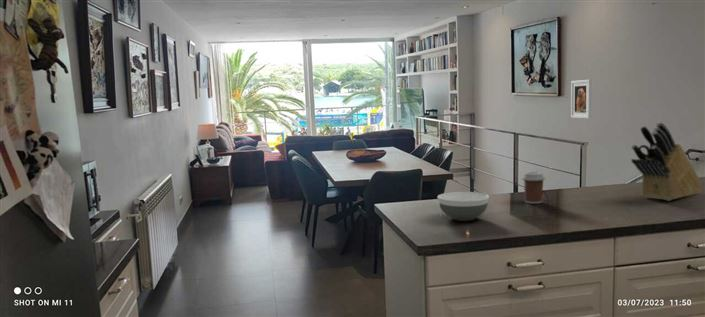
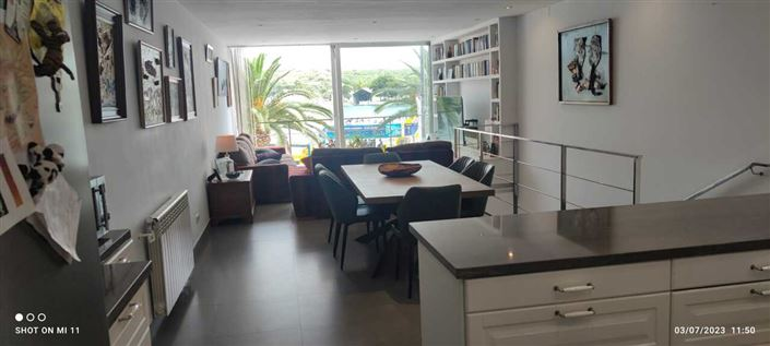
- knife block (667, 159)
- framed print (580, 99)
- coffee cup (533, 187)
- bowl (463, 207)
